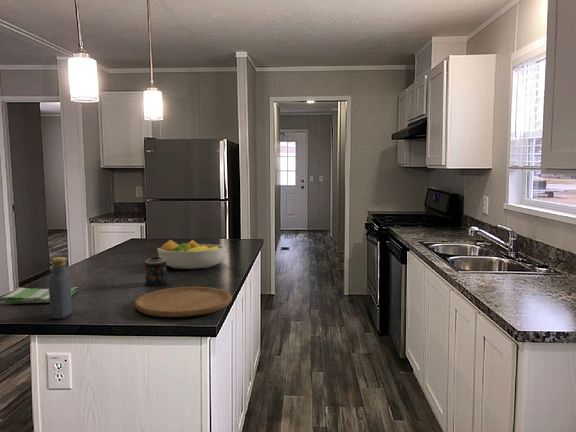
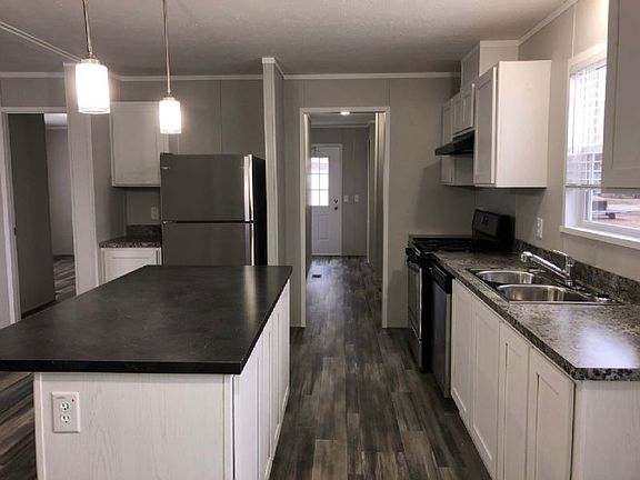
- dish towel (40, 294)
- fruit bowl (192, 252)
- vodka (60, 286)
- cutting board (184, 300)
- candle (154, 270)
